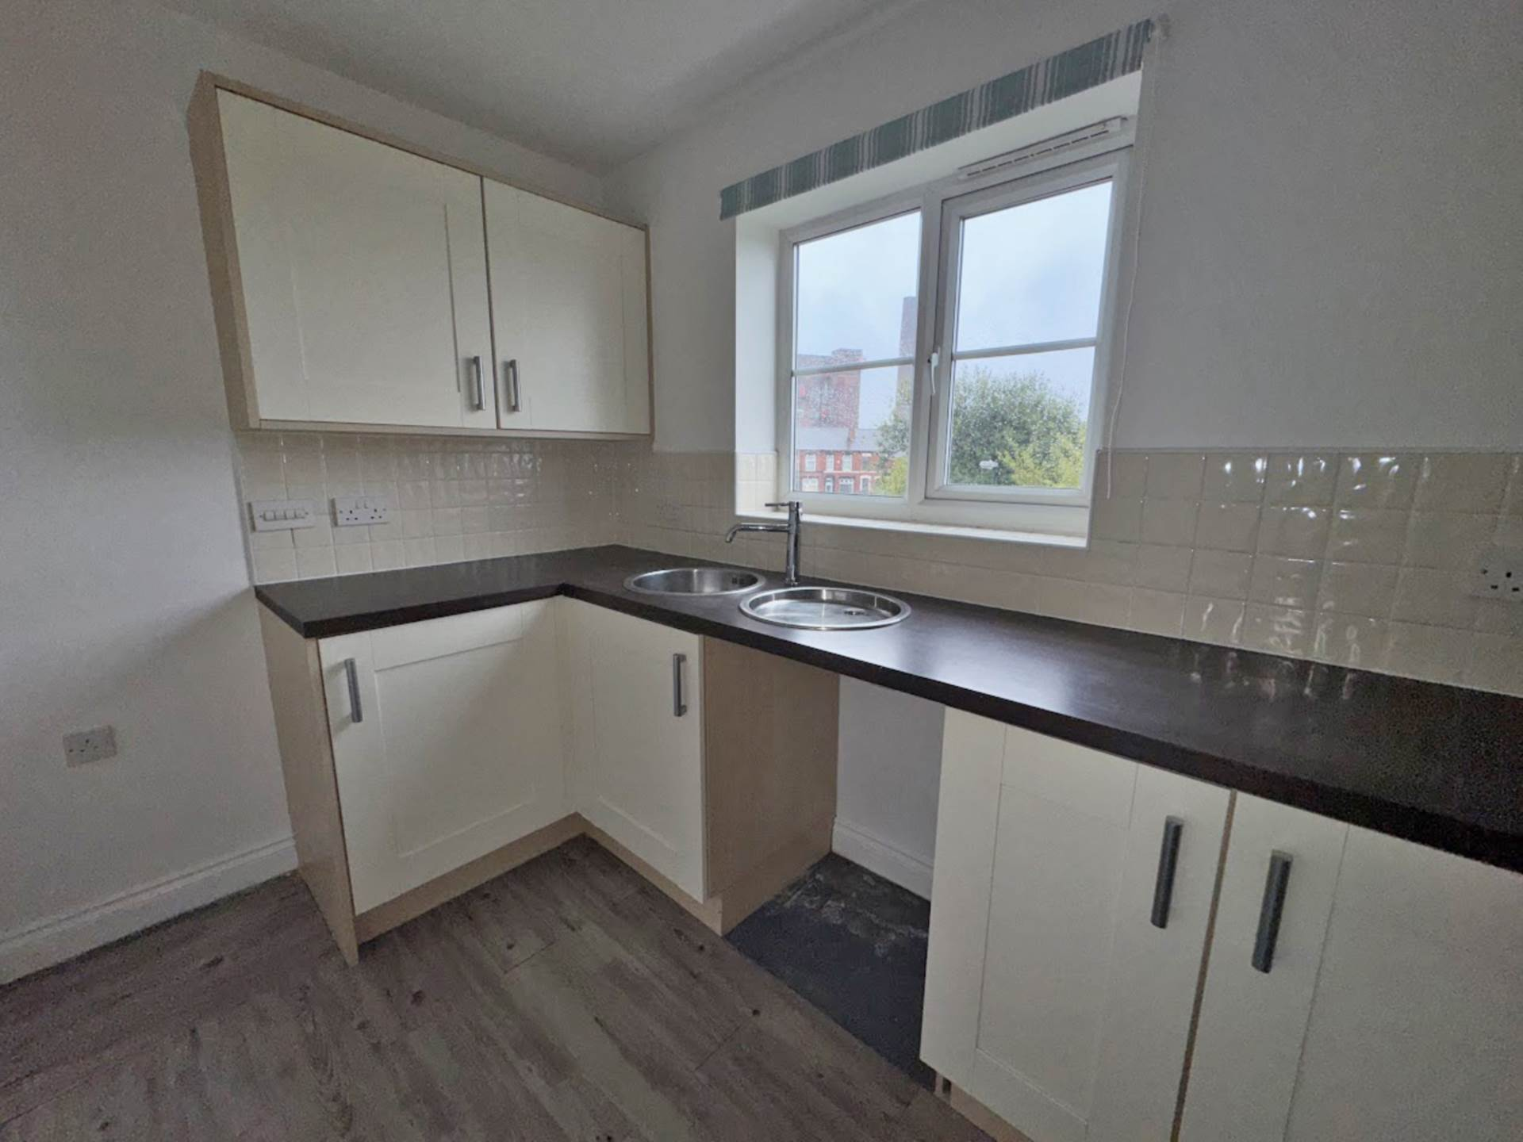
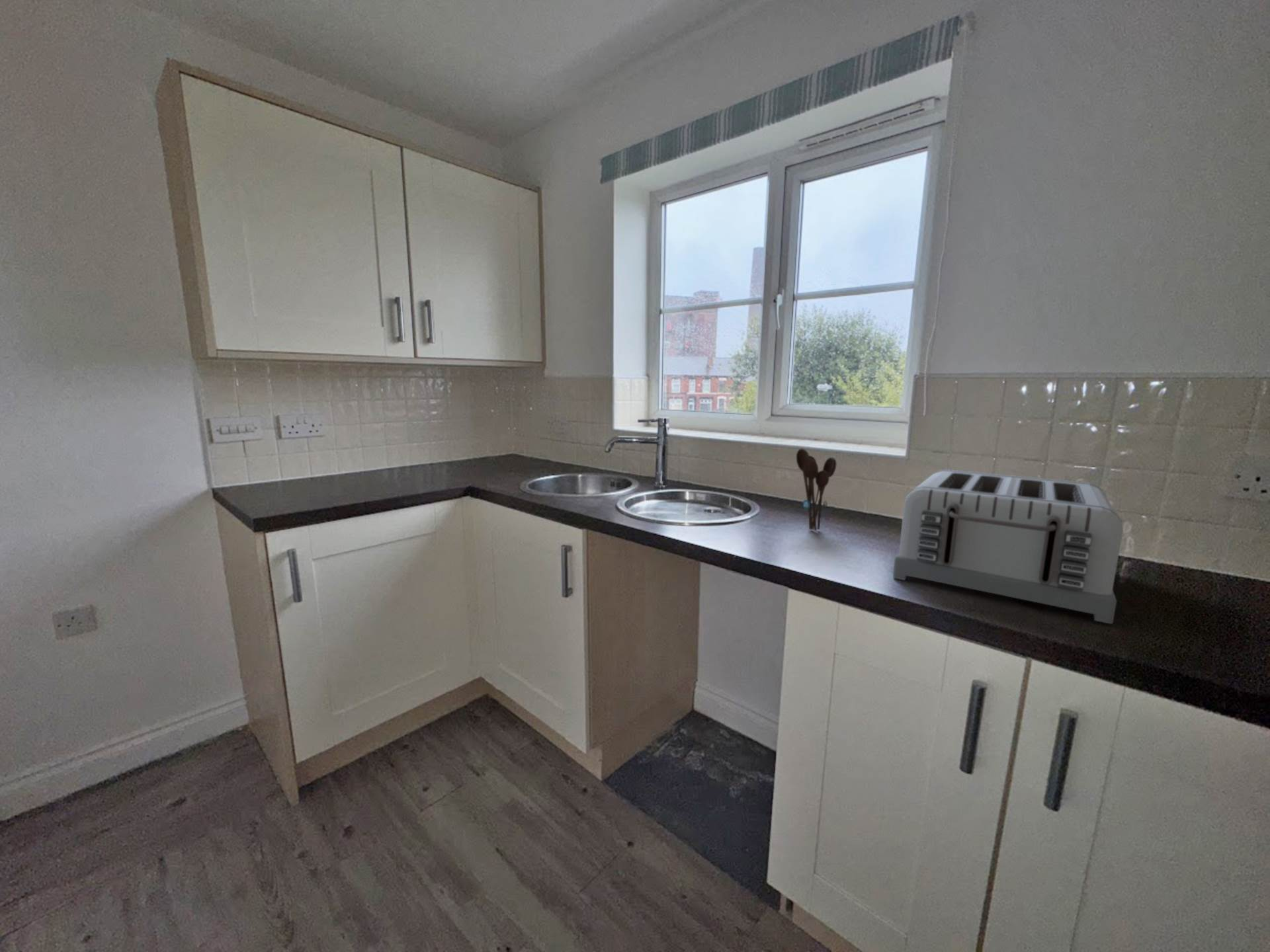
+ toaster (1002, 532)
+ utensil holder (813, 489)
